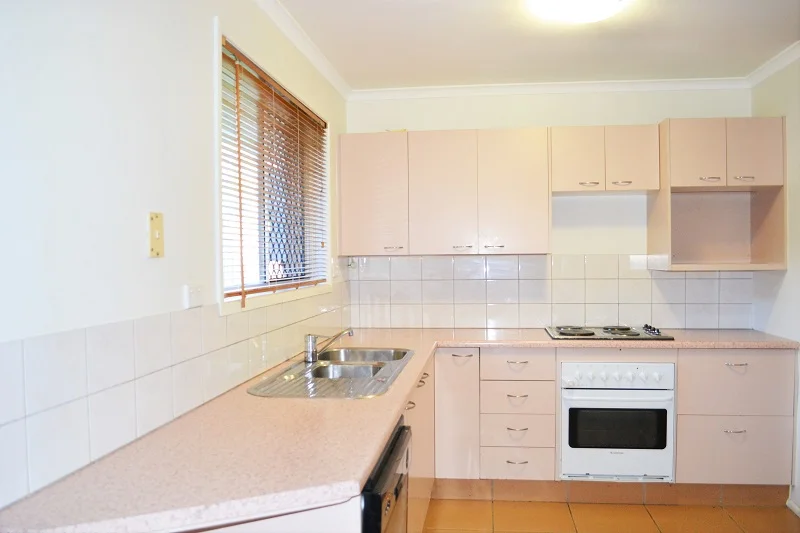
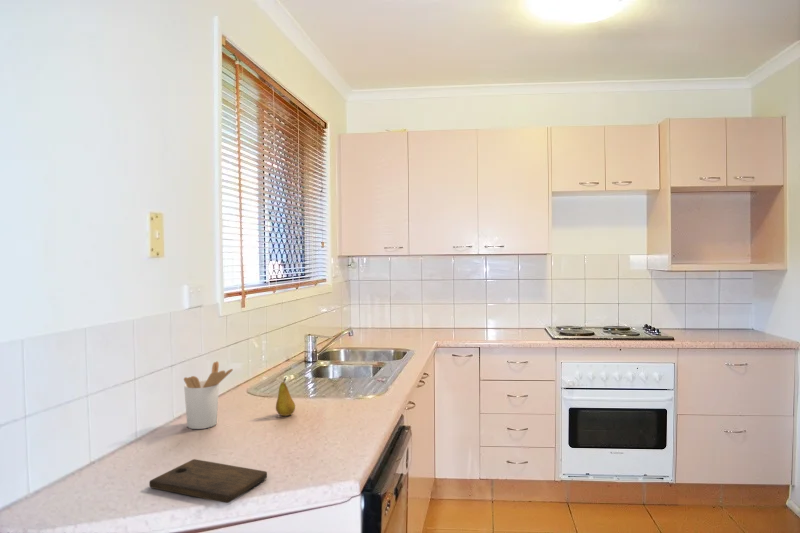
+ cutting board (209, 479)
+ fruit (285, 395)
+ utensil holder (208, 395)
